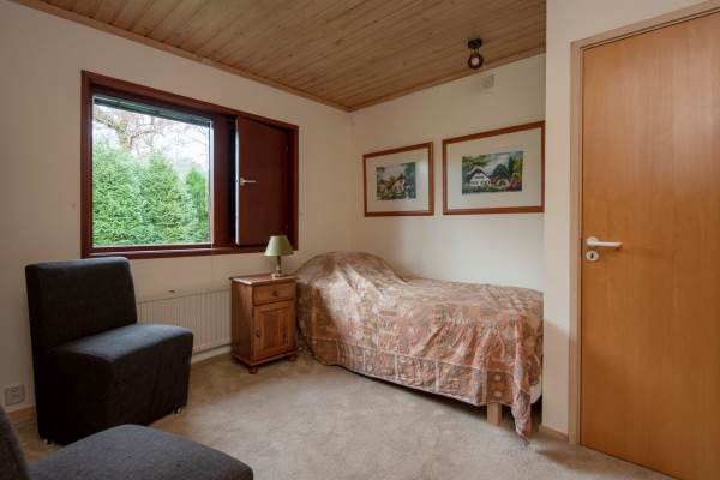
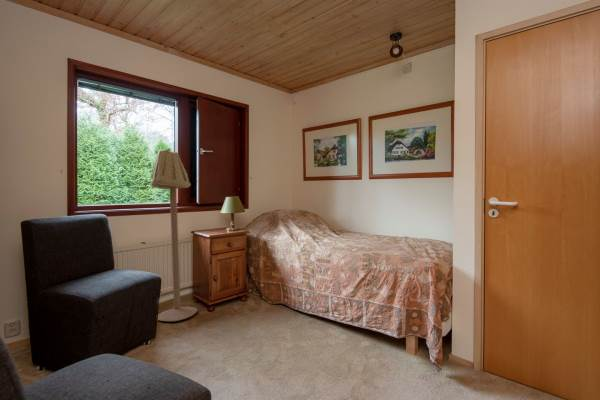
+ floor lamp (172, 231)
